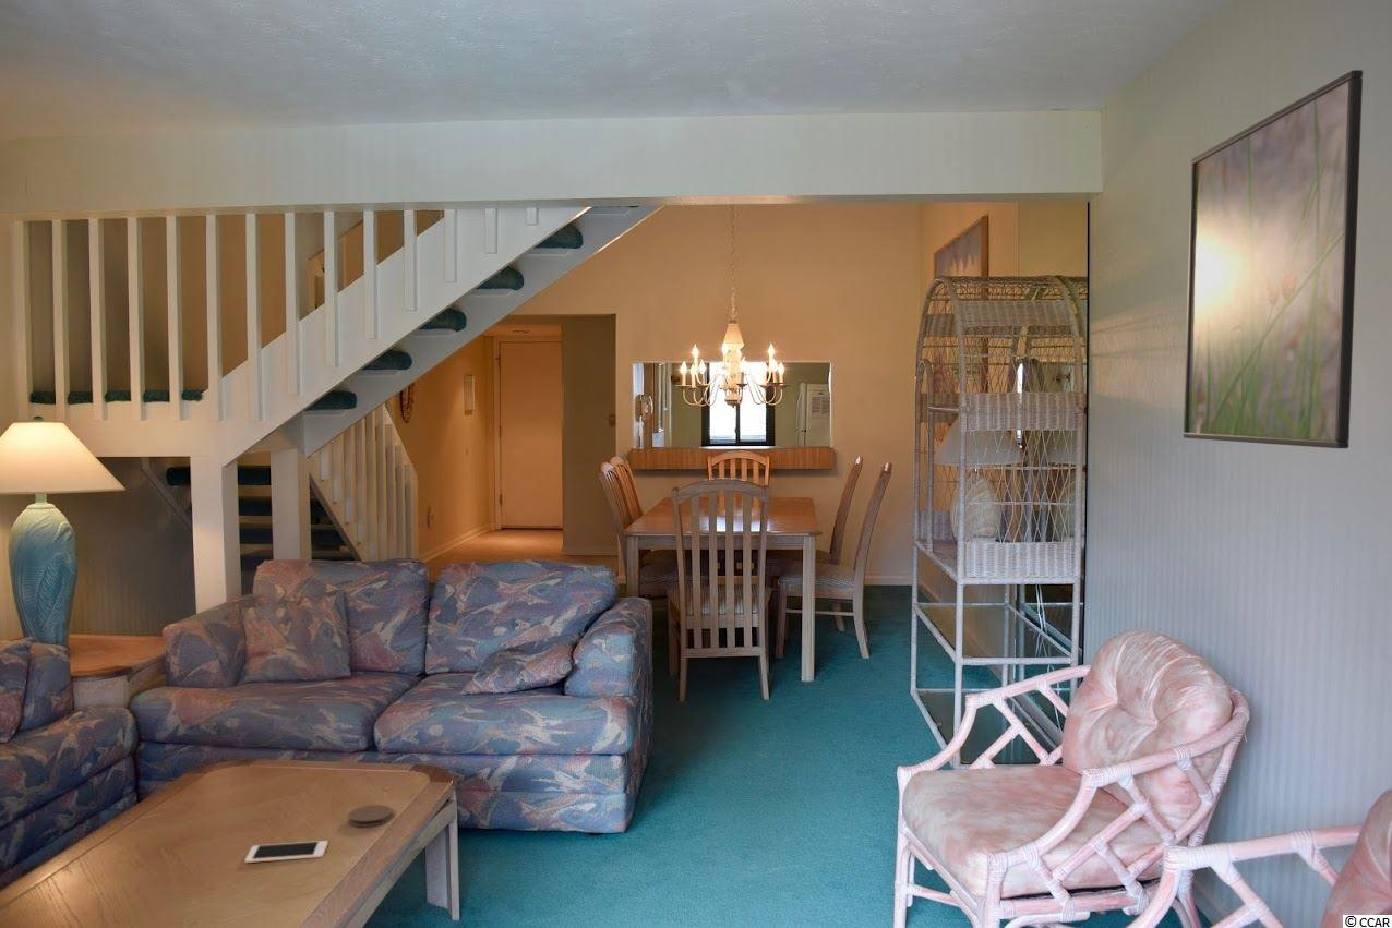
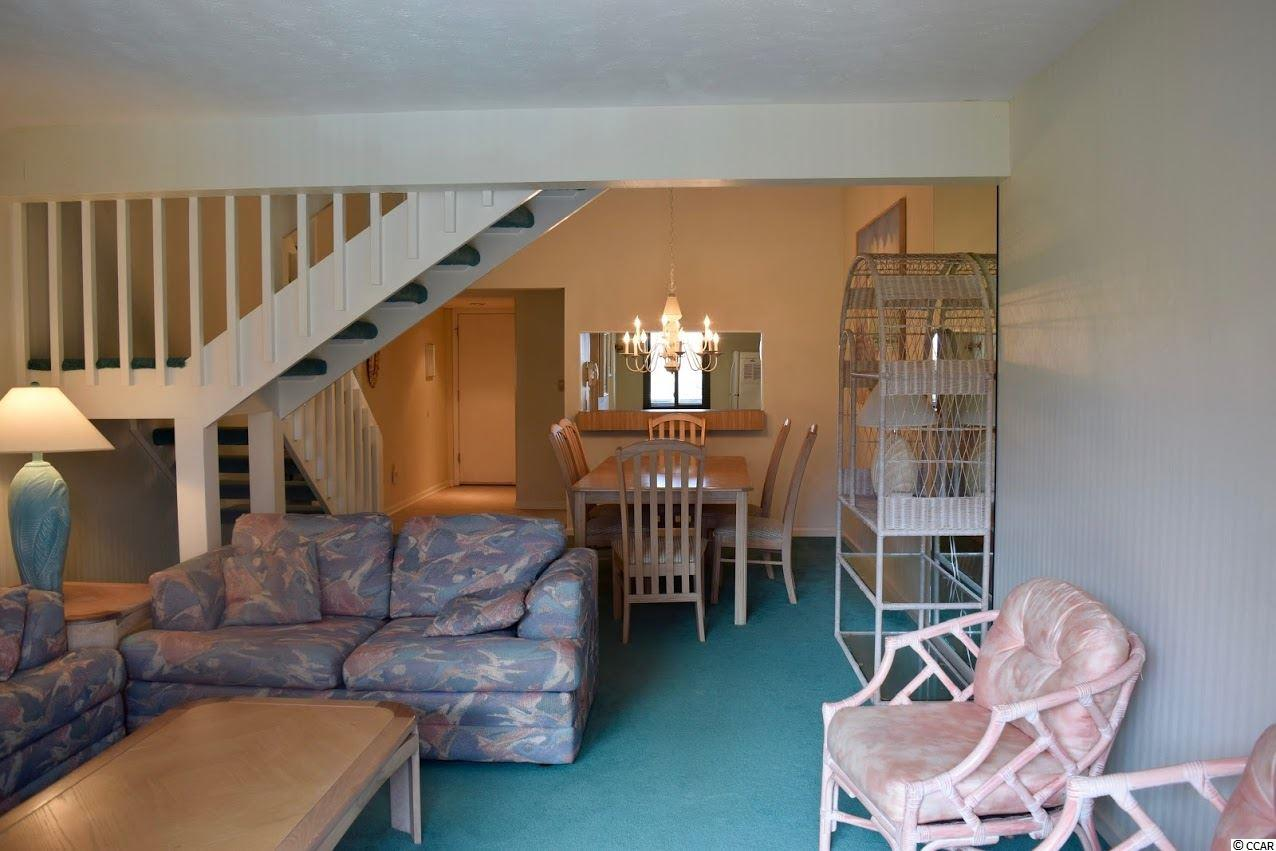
- coaster (370, 816)
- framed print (1258, 282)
- cell phone (287, 851)
